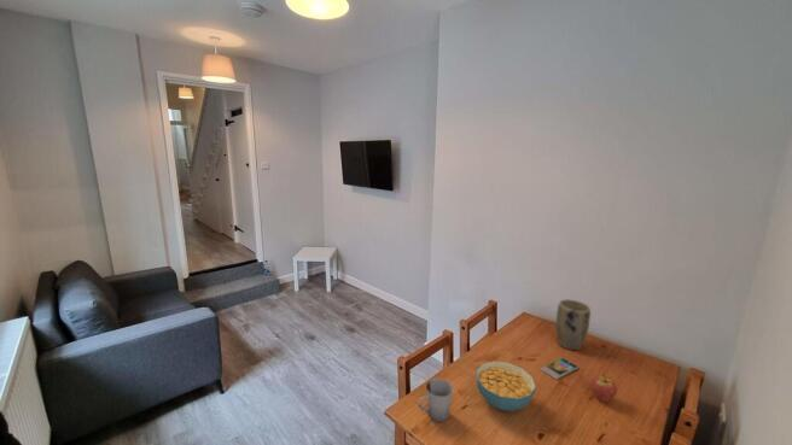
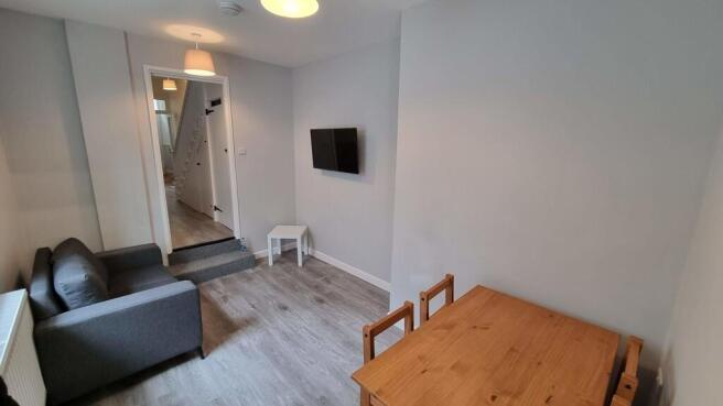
- smartphone (559, 368)
- cereal bowl (503, 390)
- cup (433, 402)
- fruit (604, 386)
- plant pot (571, 324)
